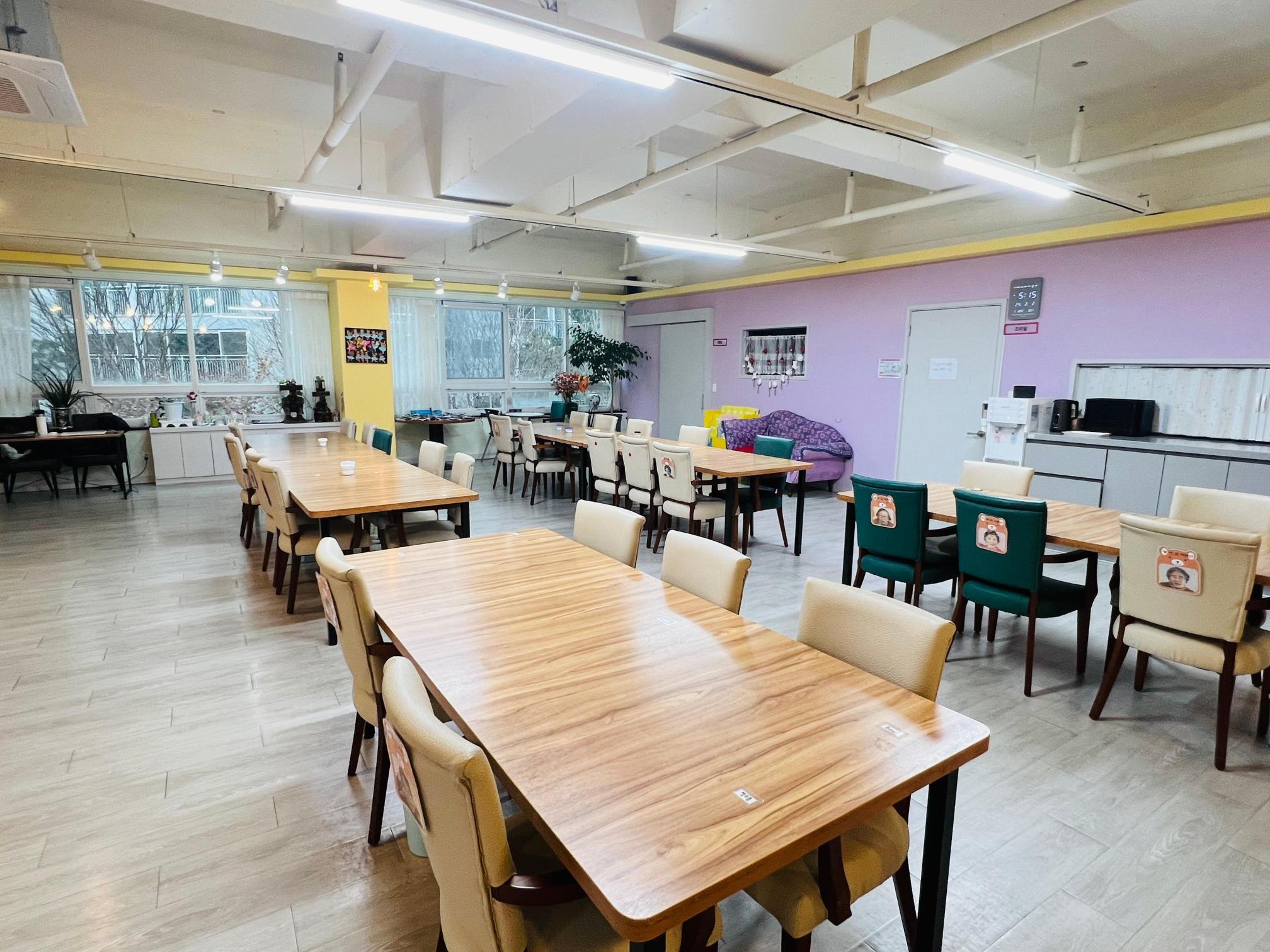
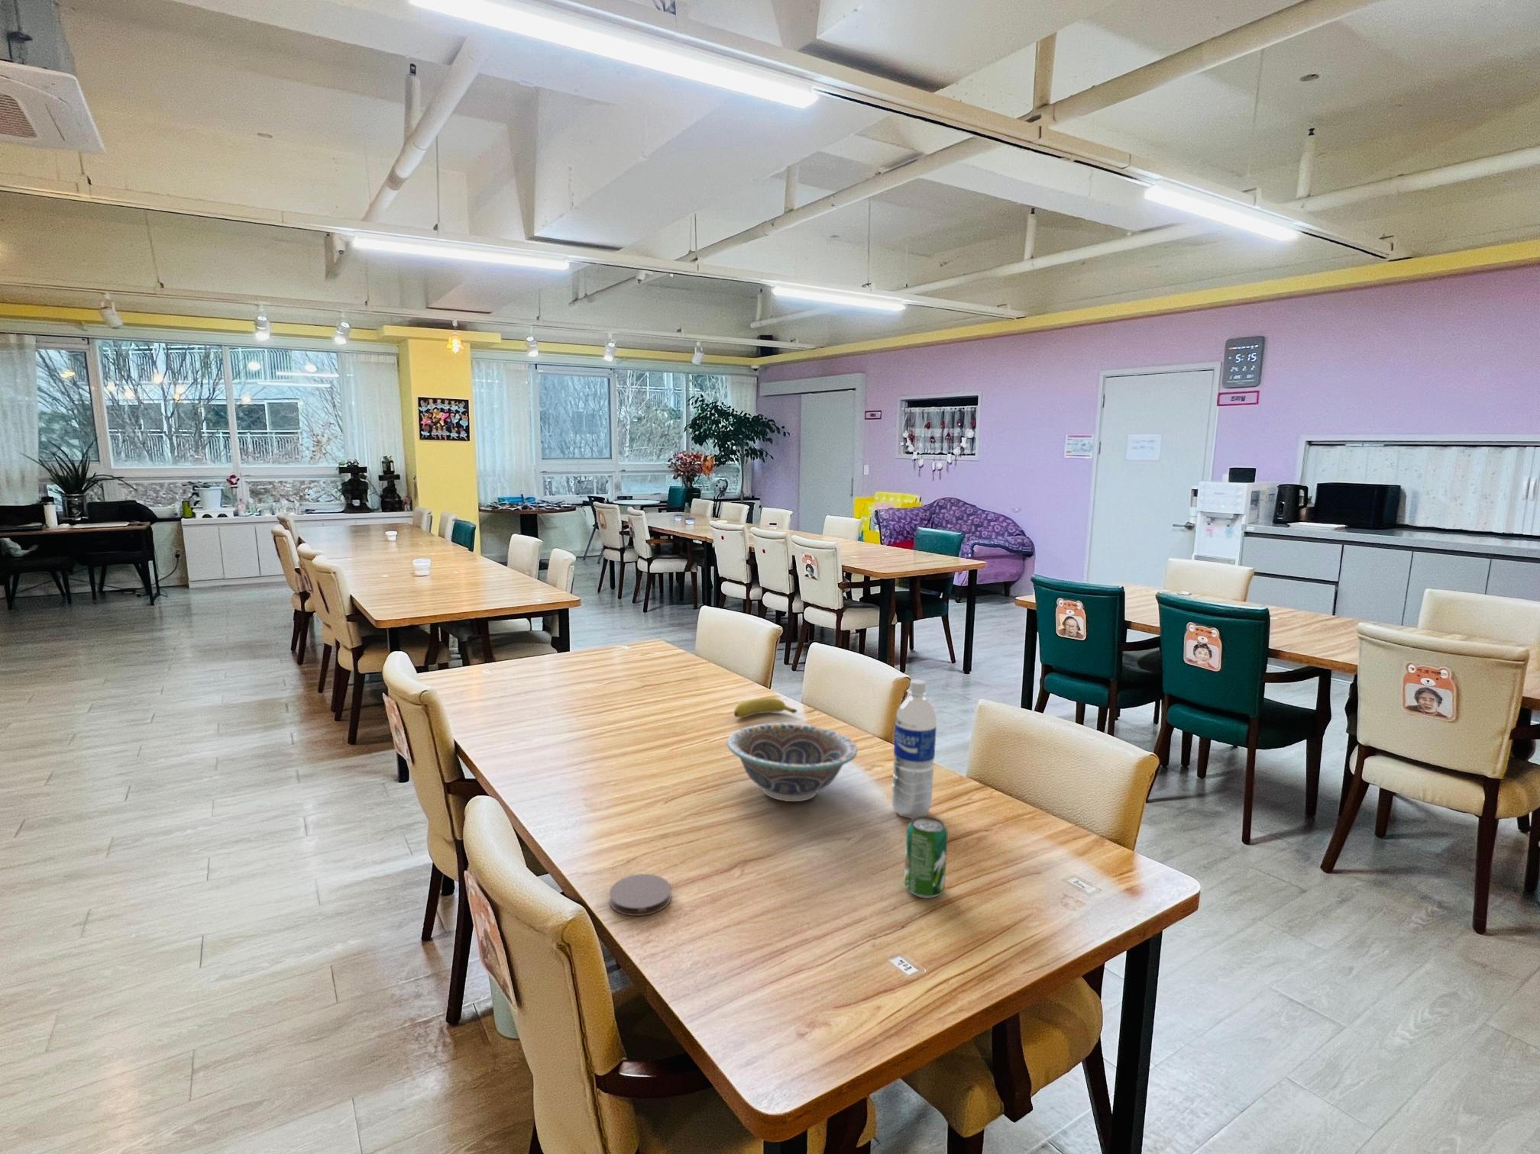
+ banana (760, 709)
+ coaster (640, 893)
+ water bottle (914, 747)
+ decorative bowl (792, 766)
+ beverage can (926, 856)
